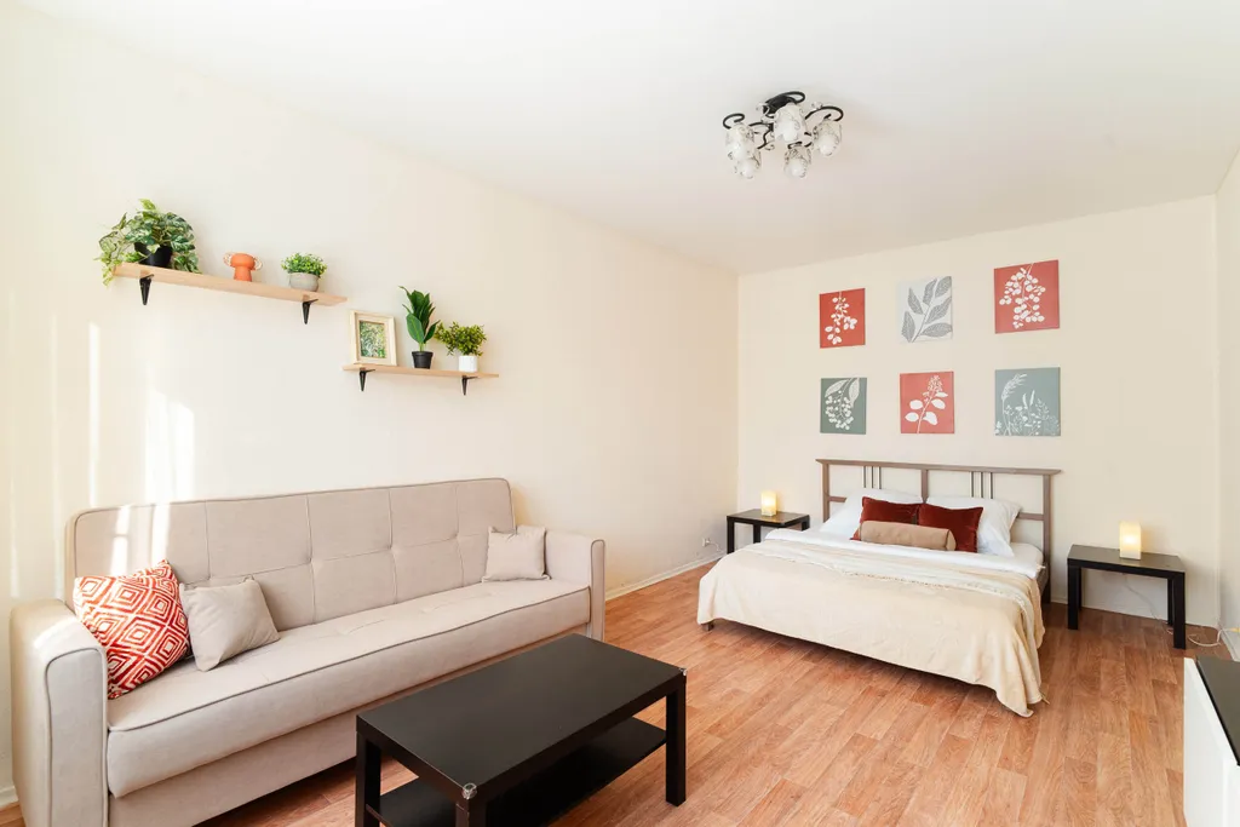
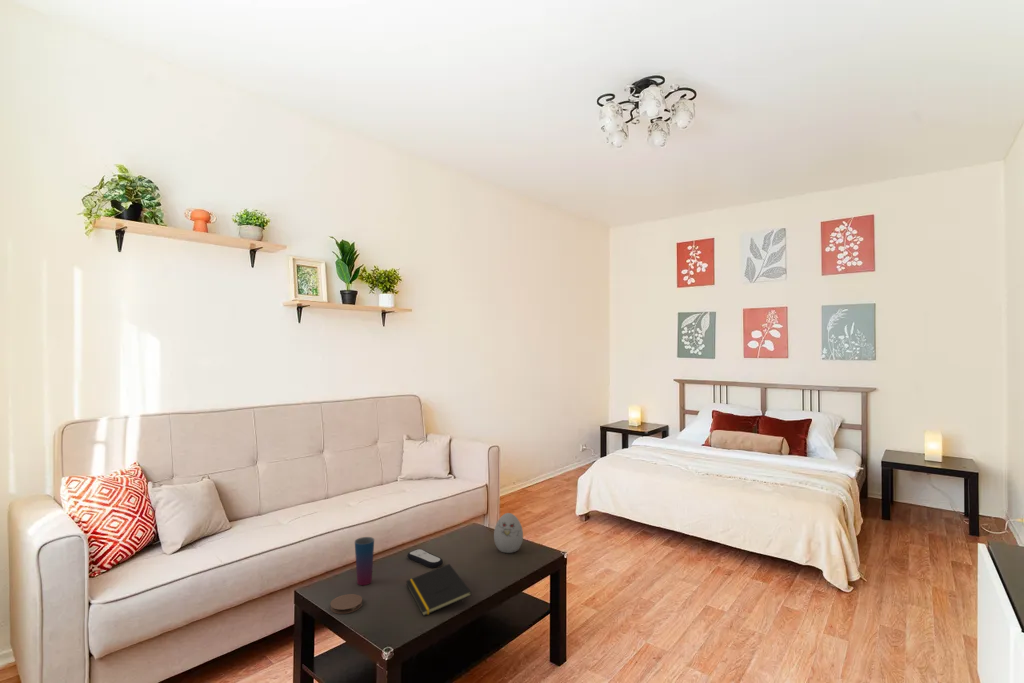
+ coaster (346, 603)
+ notepad (437, 587)
+ decorative egg (508, 531)
+ cup (364, 561)
+ remote control (425, 558)
